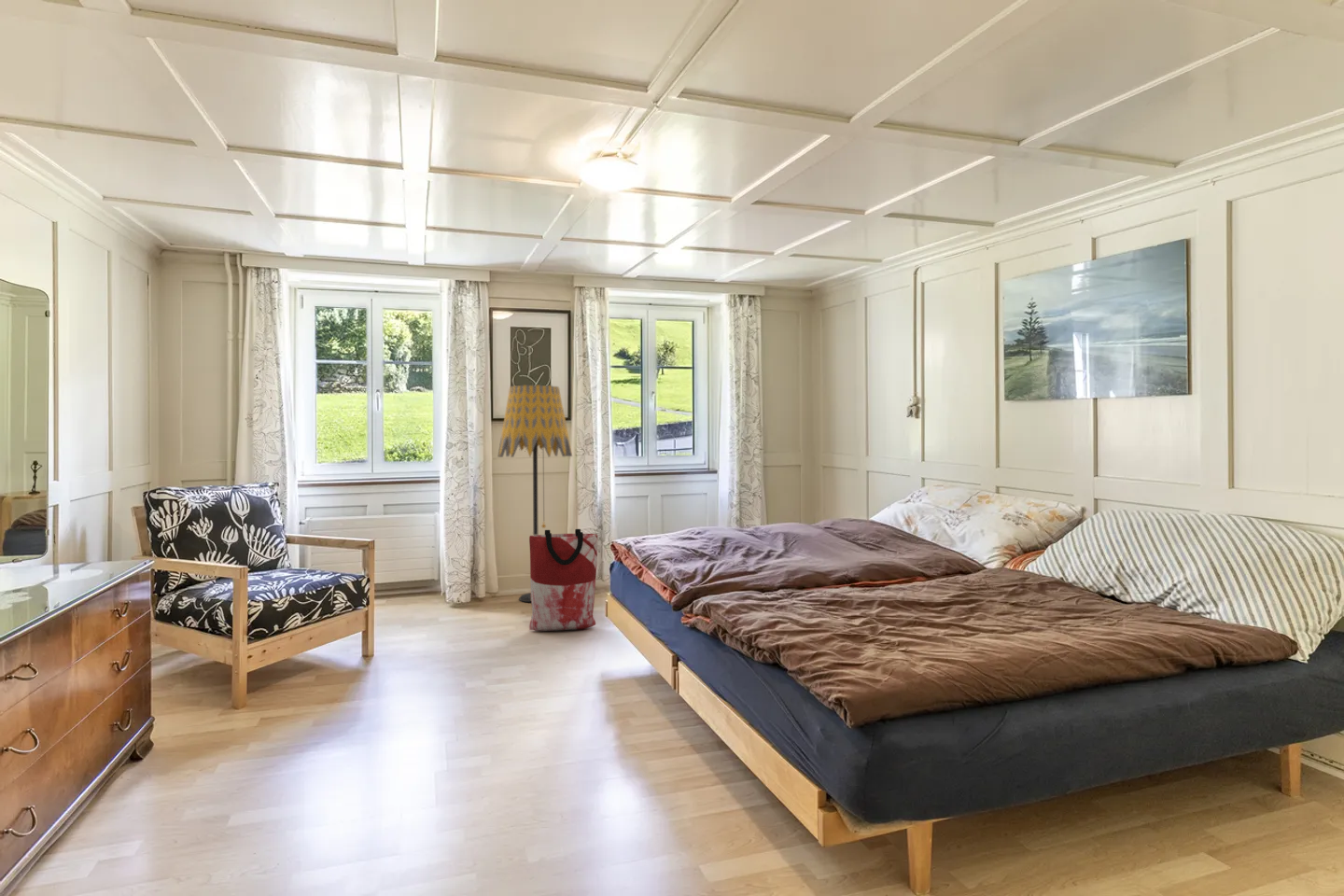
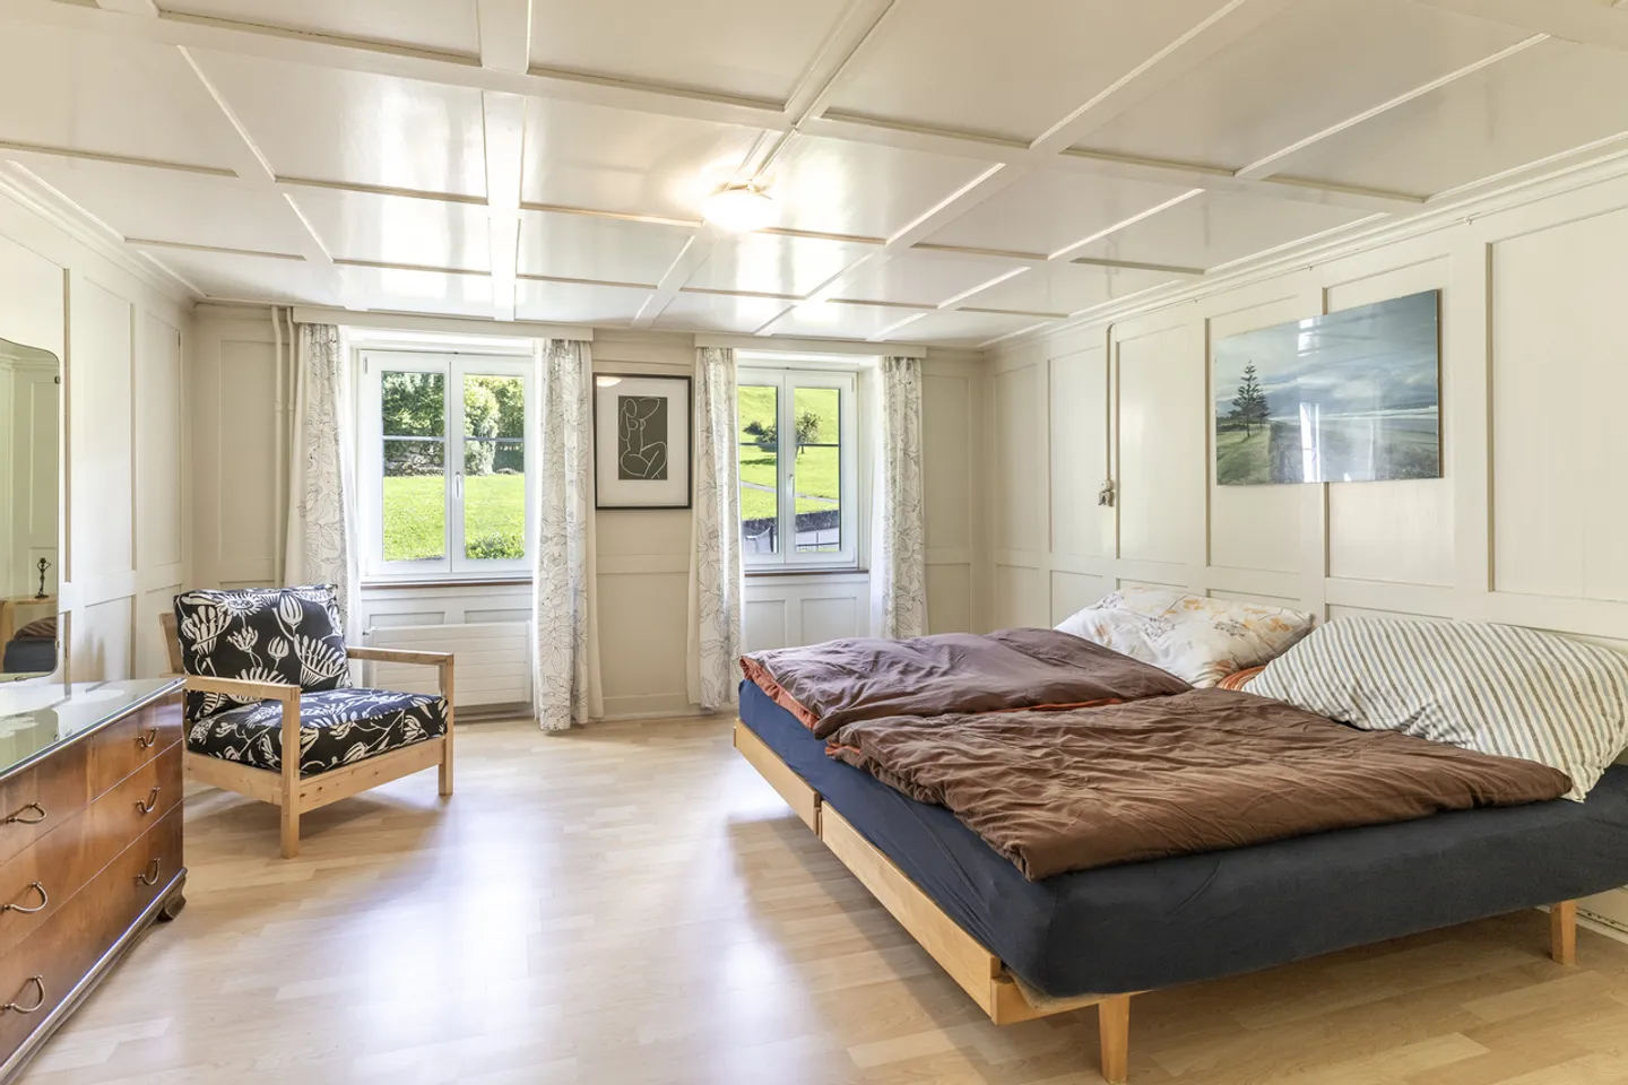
- bag (564, 581)
- floor lamp (535, 493)
